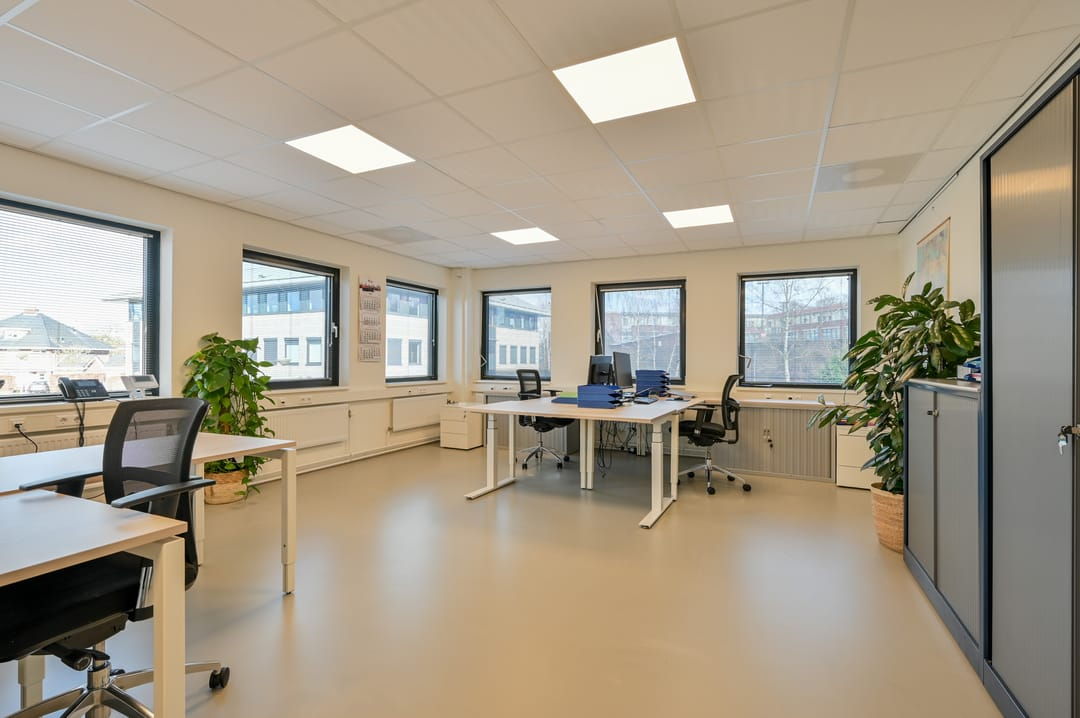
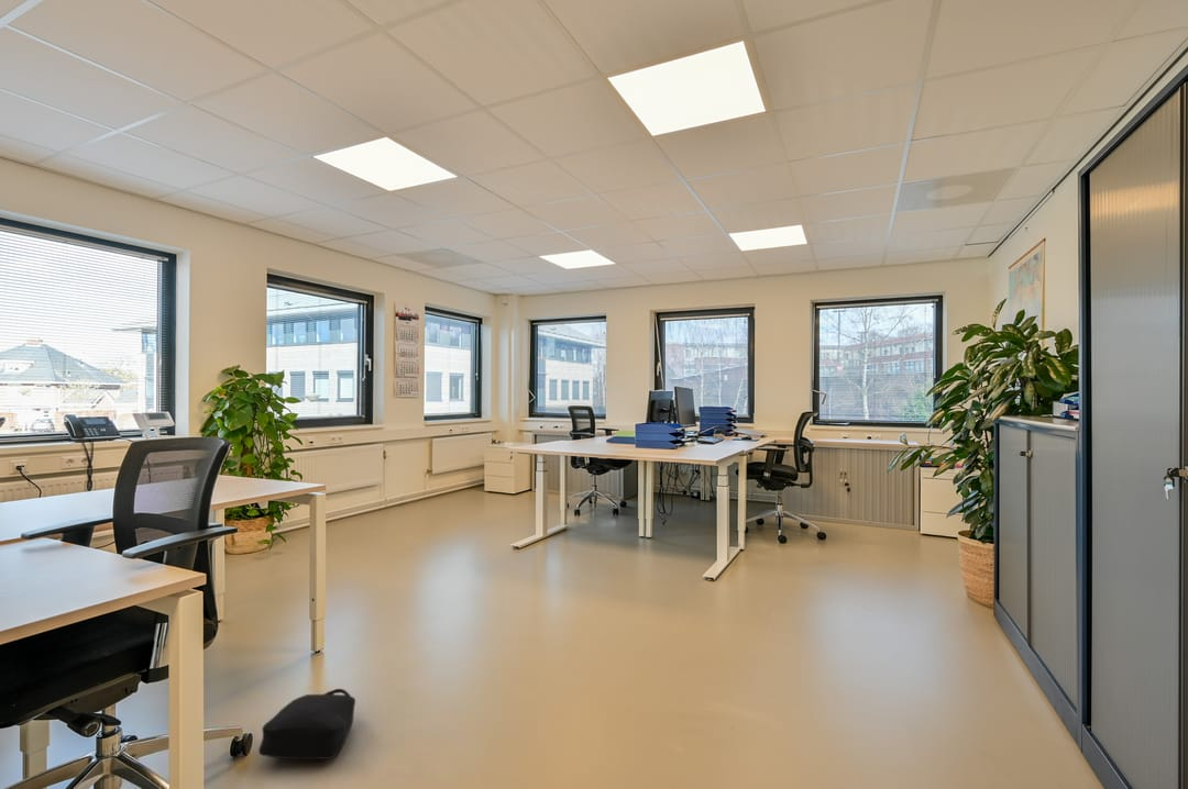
+ backpack (317, 718)
